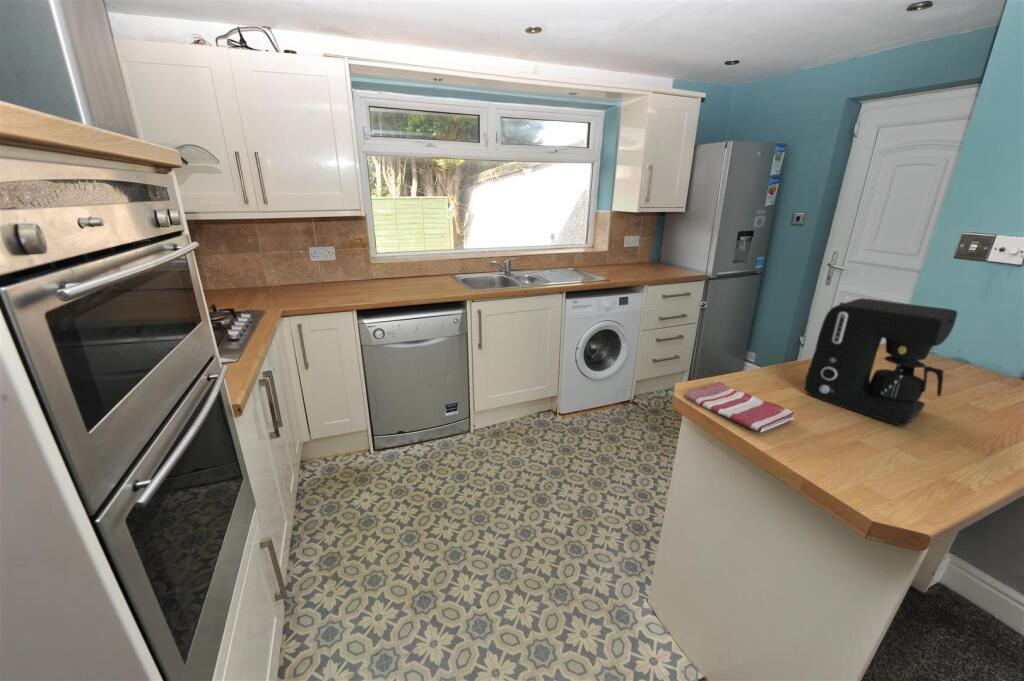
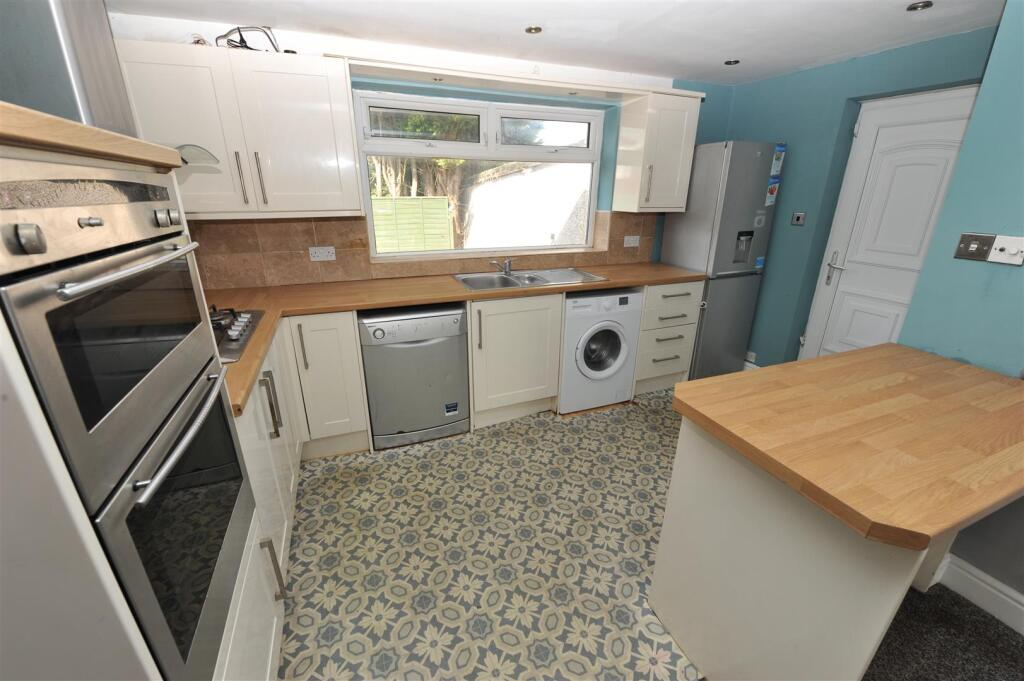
- coffee maker (883, 358)
- dish towel (736, 404)
